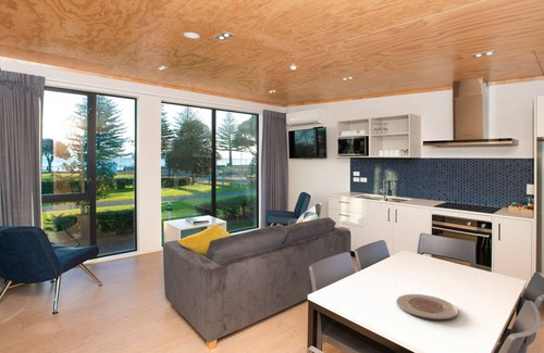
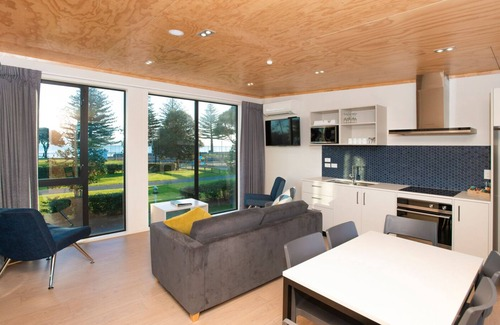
- plate (425, 305)
